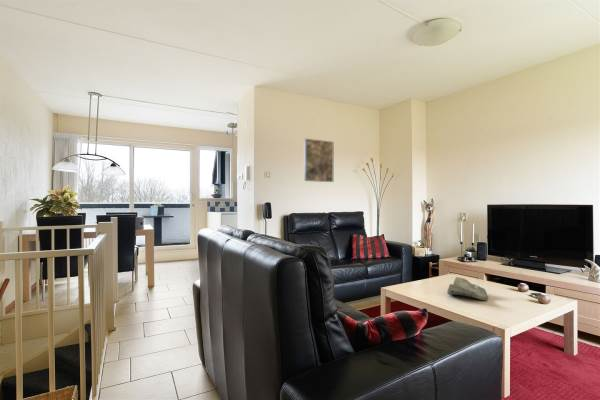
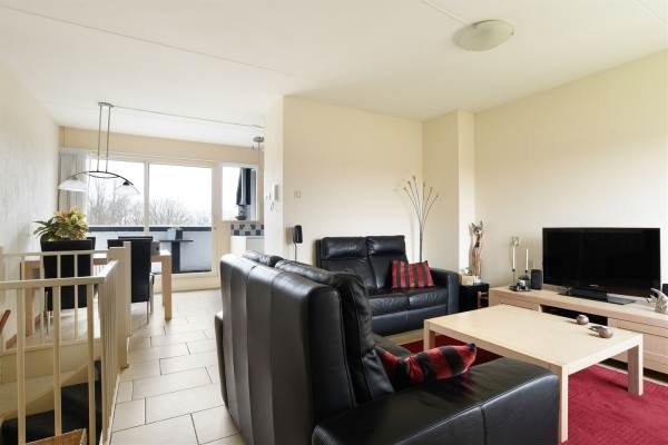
- decorative bowl (468, 289)
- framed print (319, 160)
